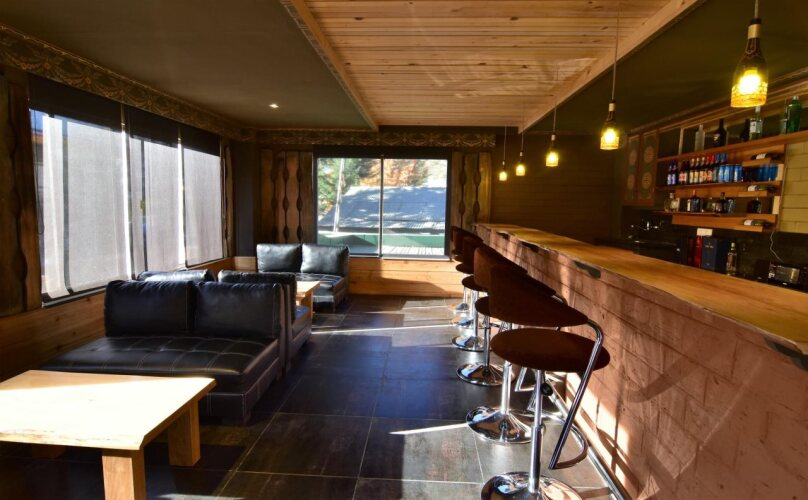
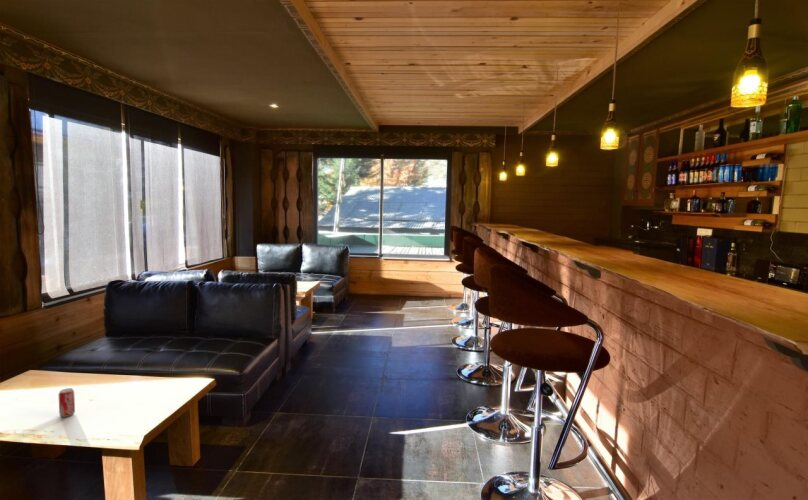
+ beverage can (66, 402)
